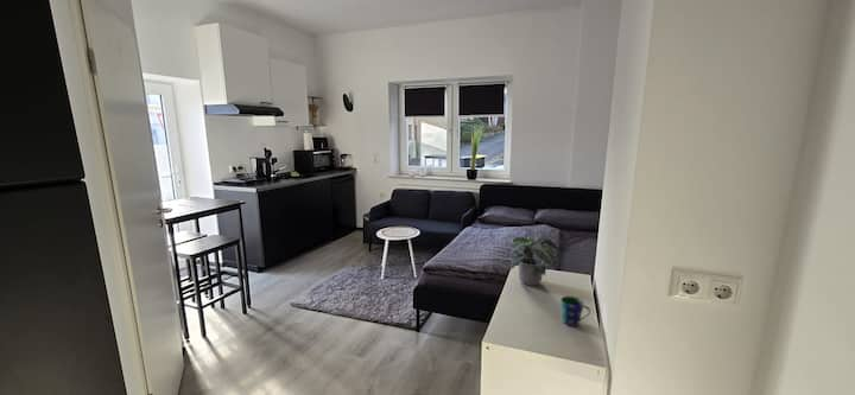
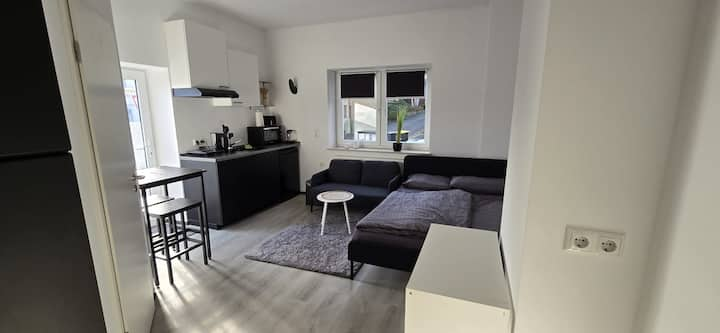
- potted plant (532, 260)
- cup (575, 312)
